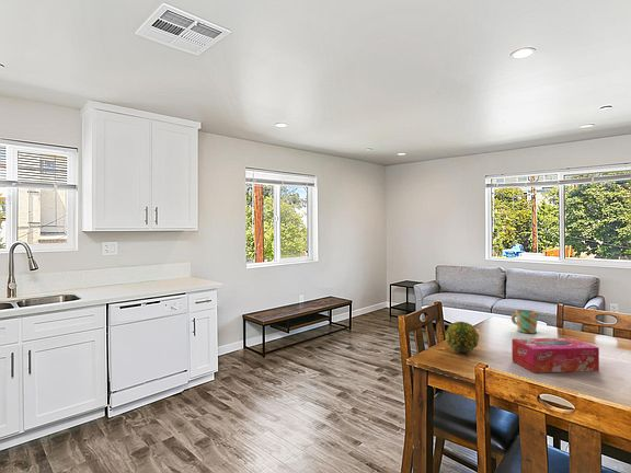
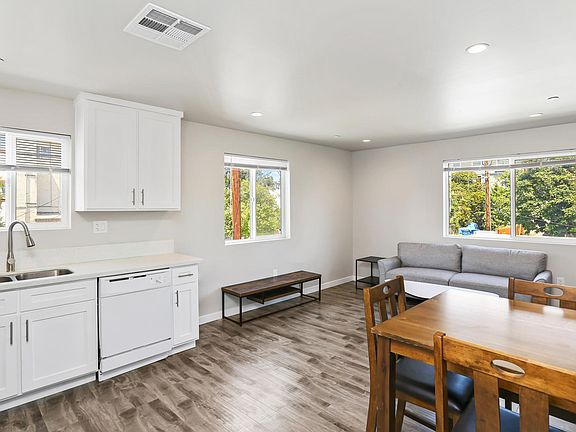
- tissue box (553, 354)
- mug (524, 320)
- decorative ball (461, 336)
